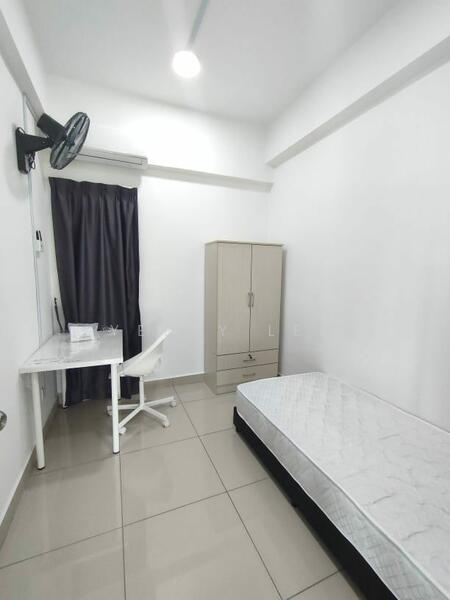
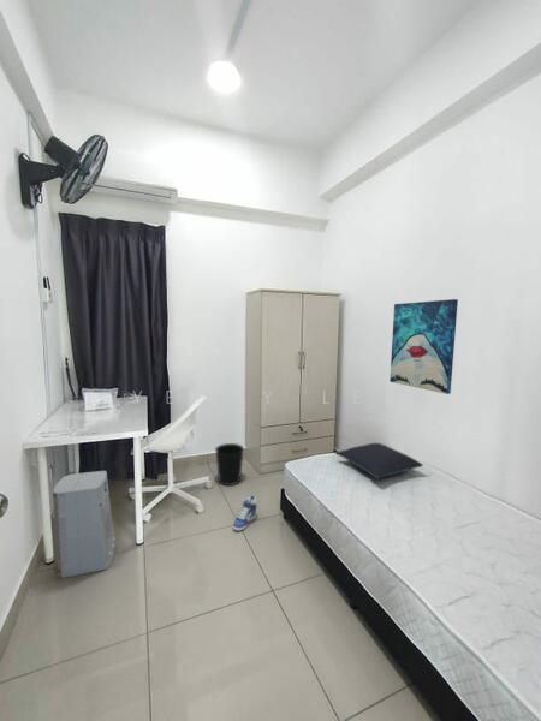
+ sneaker (244, 510)
+ wastebasket (230, 464)
+ air purifier (84, 520)
+ wall art (420, 345)
+ pillow (376, 458)
